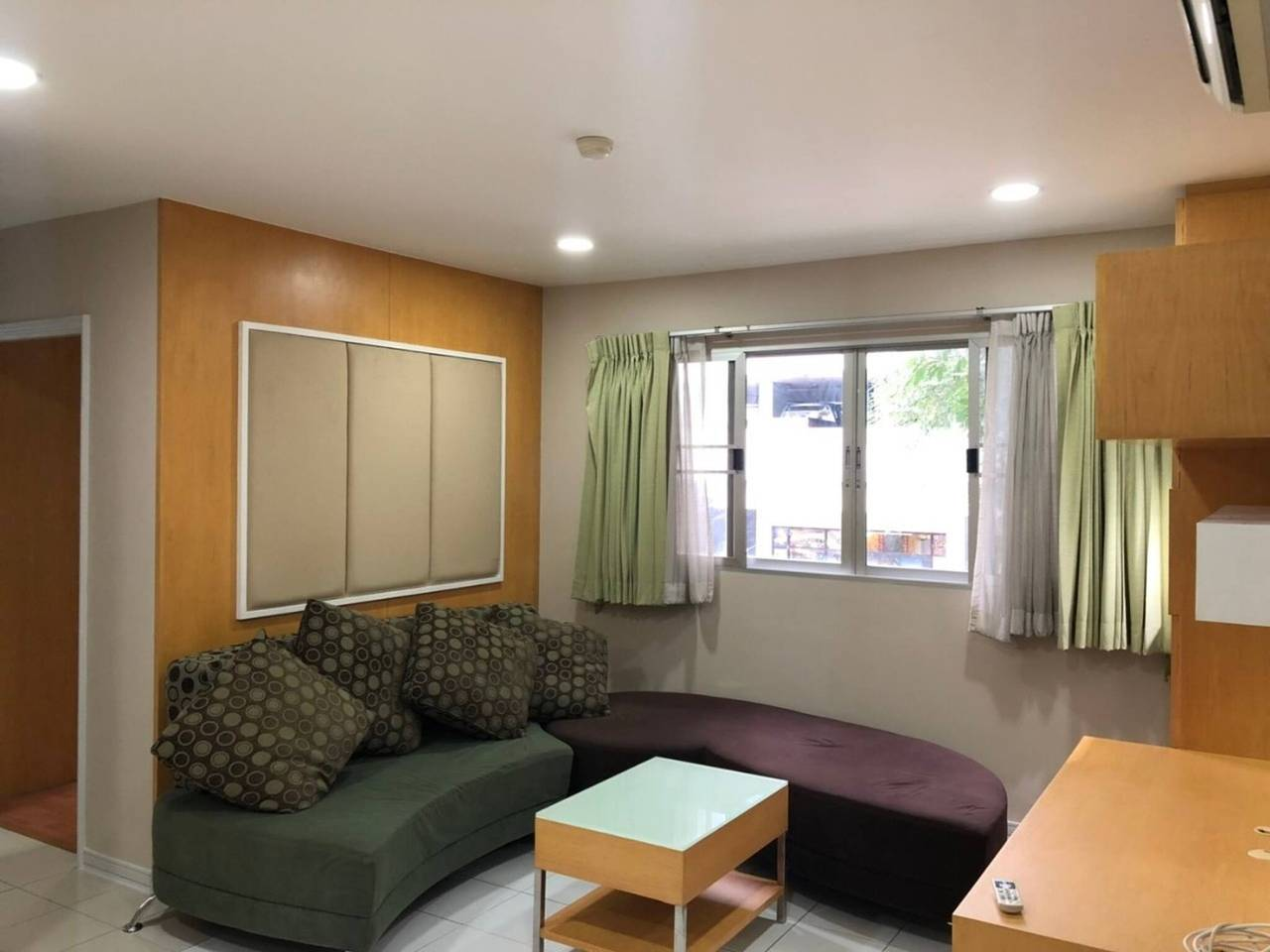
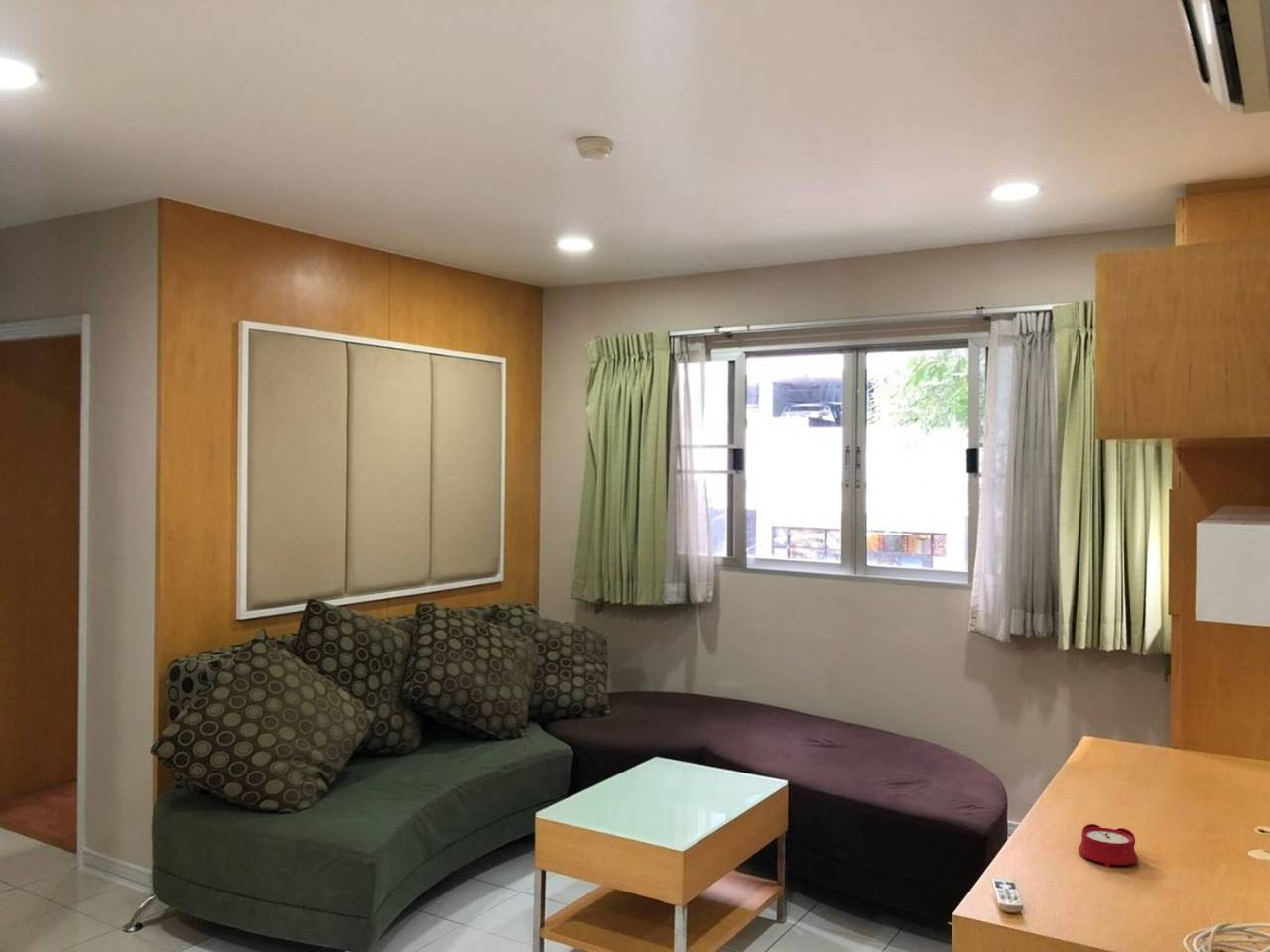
+ alarm clock (1107, 843)
